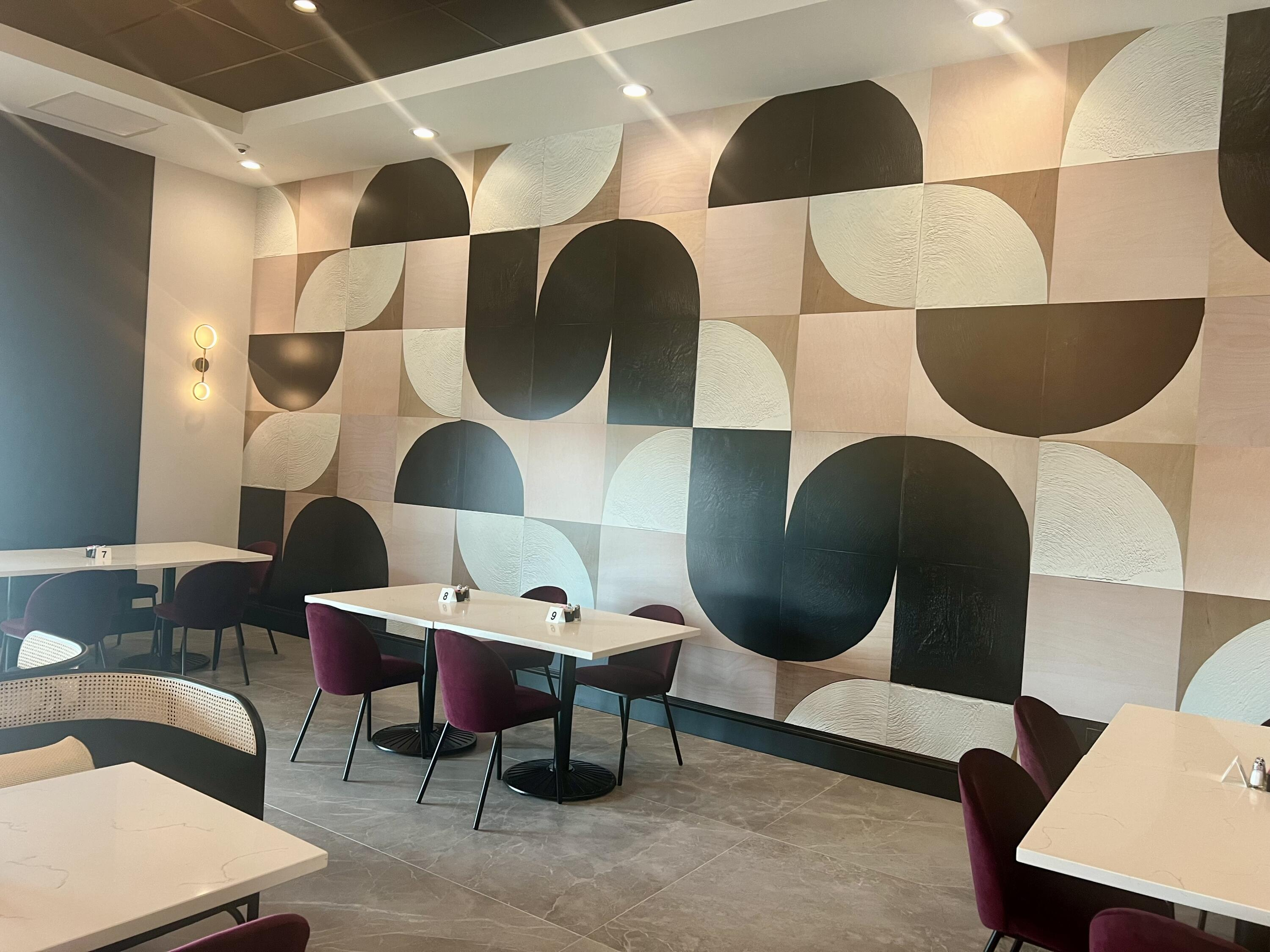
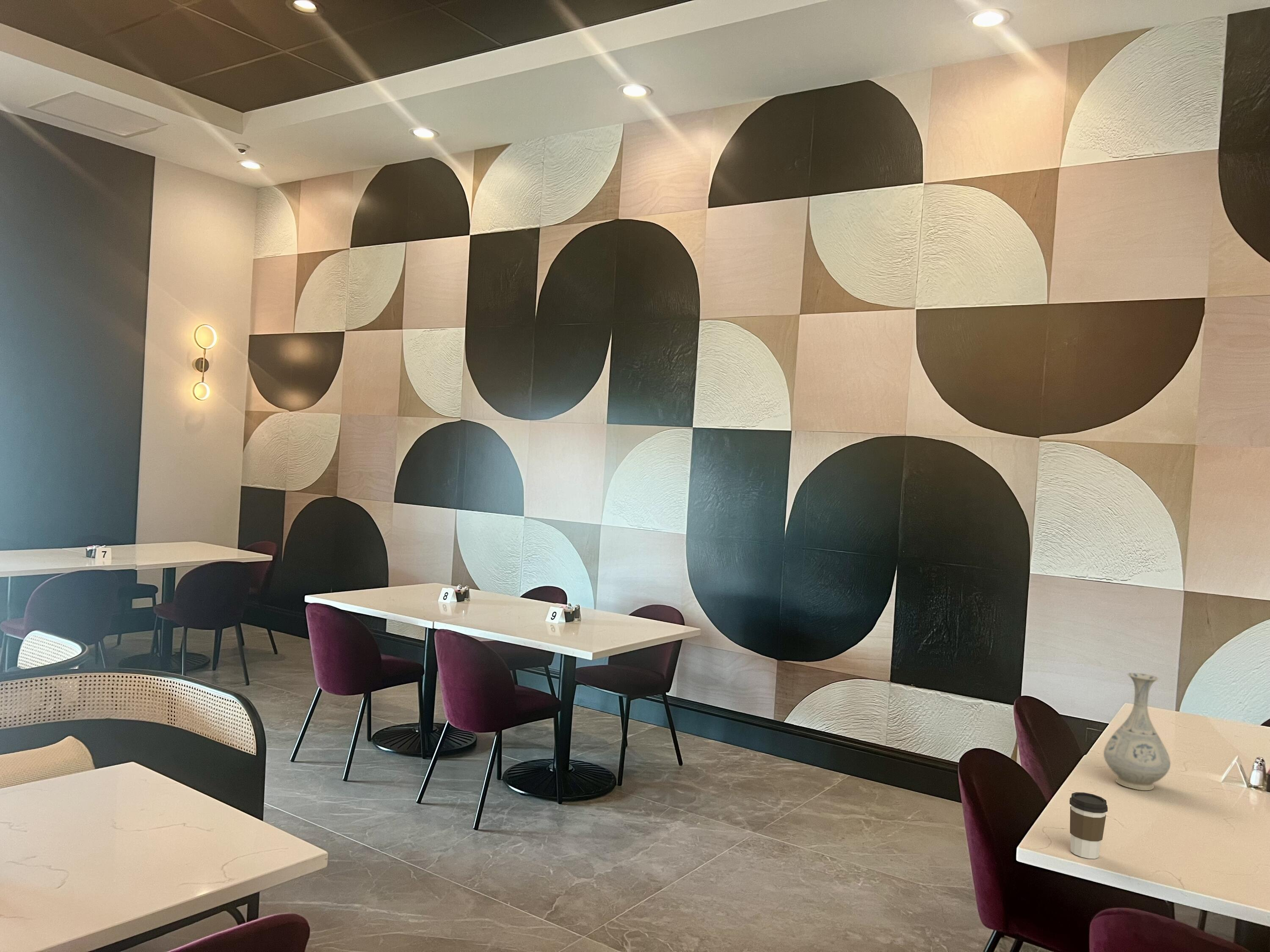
+ coffee cup (1087, 825)
+ vase (1139, 730)
